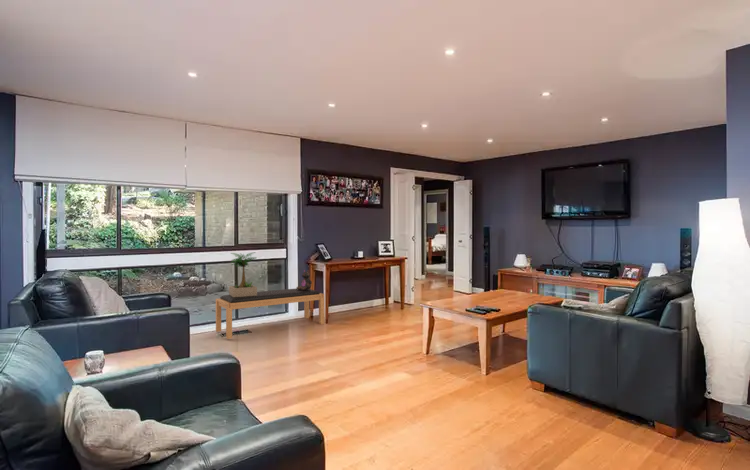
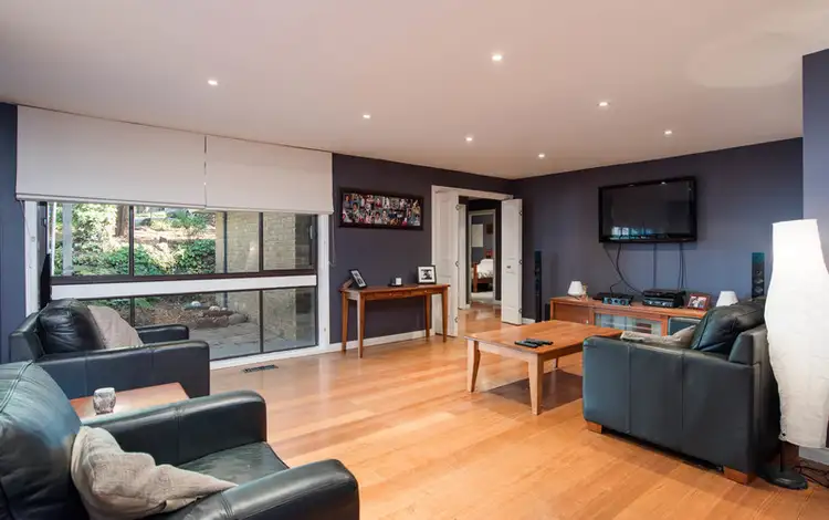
- stuffed bear (304, 279)
- potted plant (244, 273)
- bench (271, 304)
